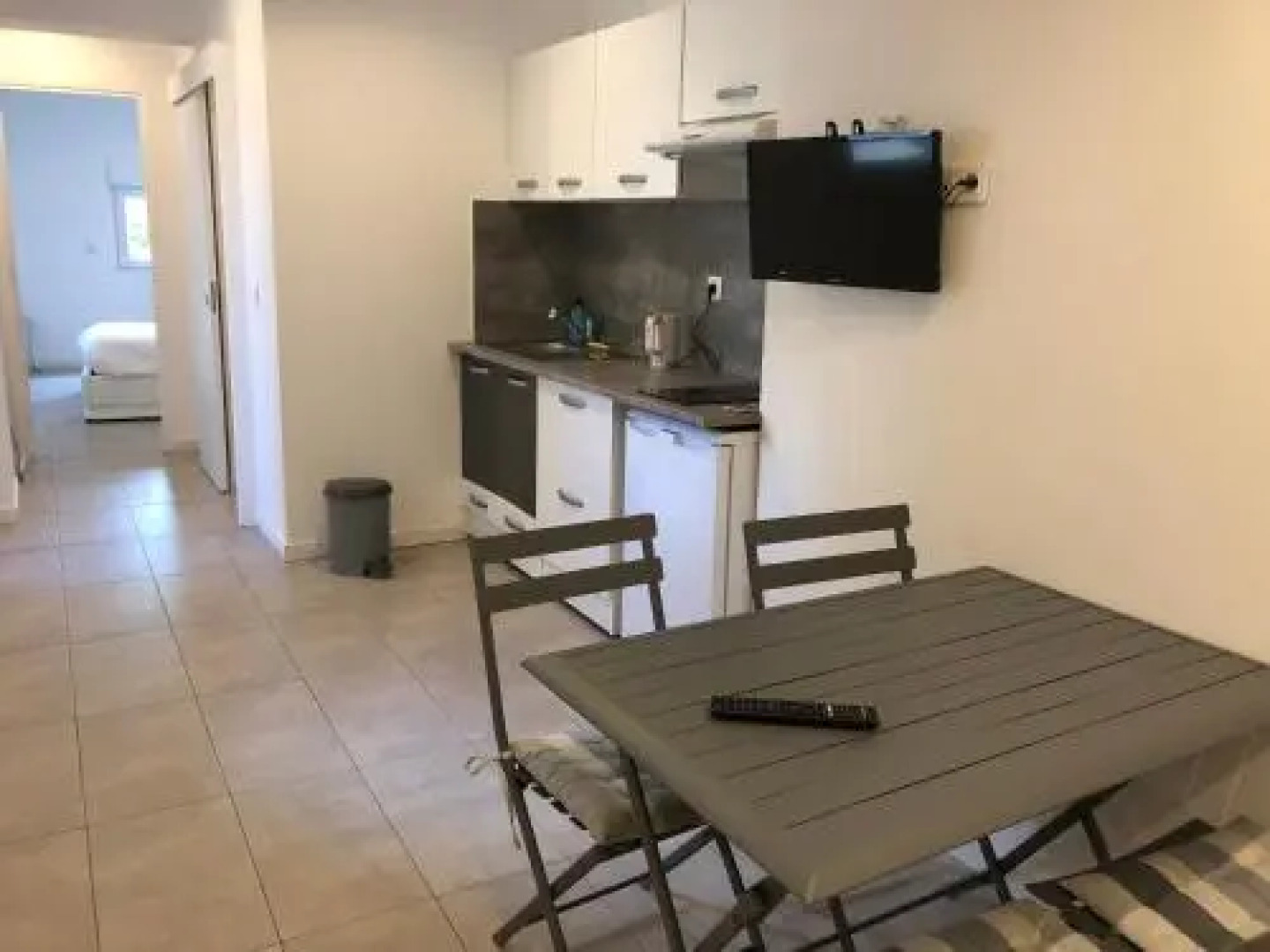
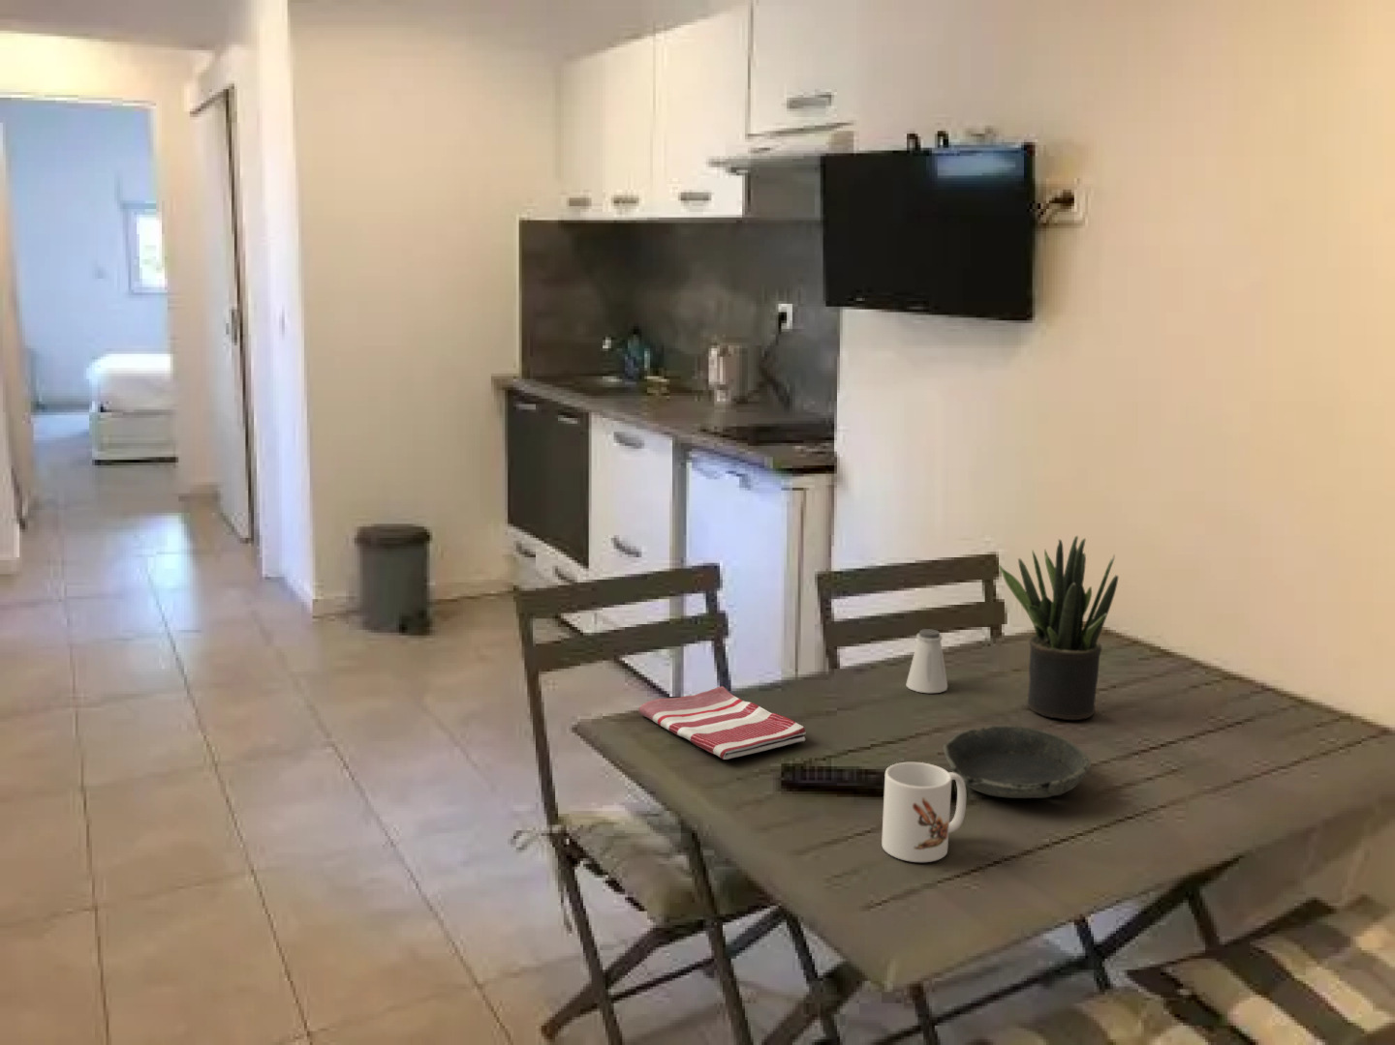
+ bowl (1014, 766)
+ saltshaker (928, 659)
+ mug (927, 808)
+ dish towel (721, 720)
+ potted plant (1058, 622)
